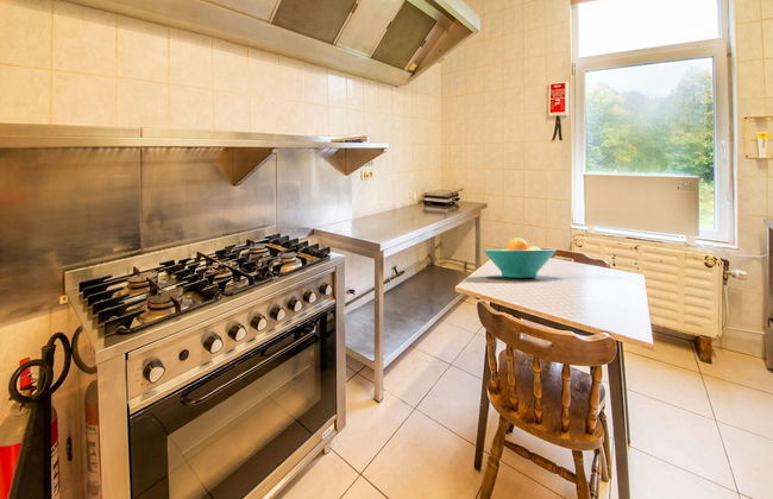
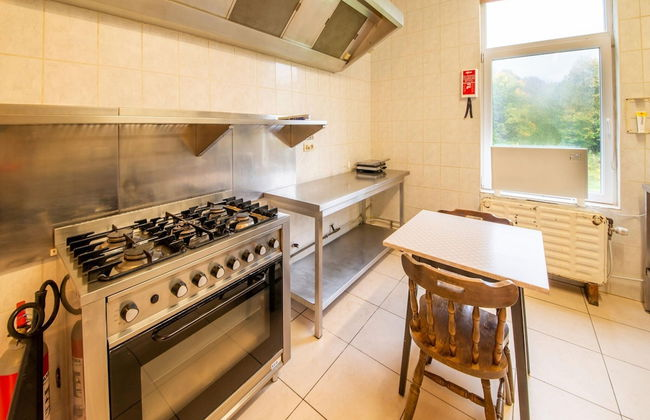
- fruit bowl (519, 257)
